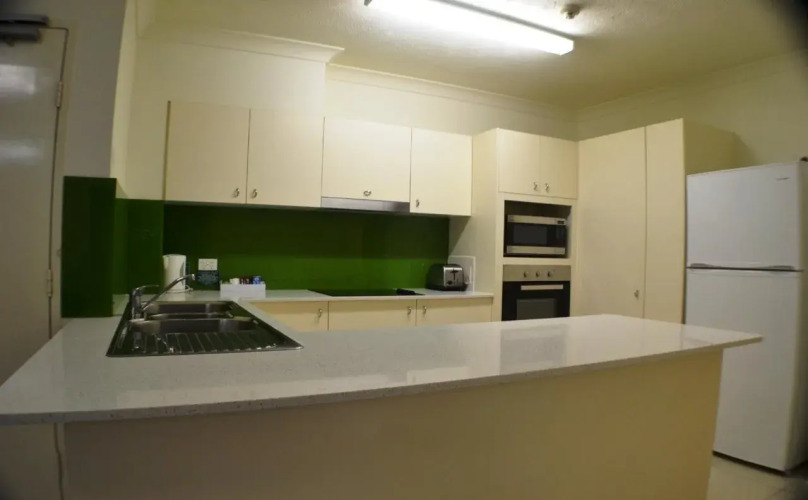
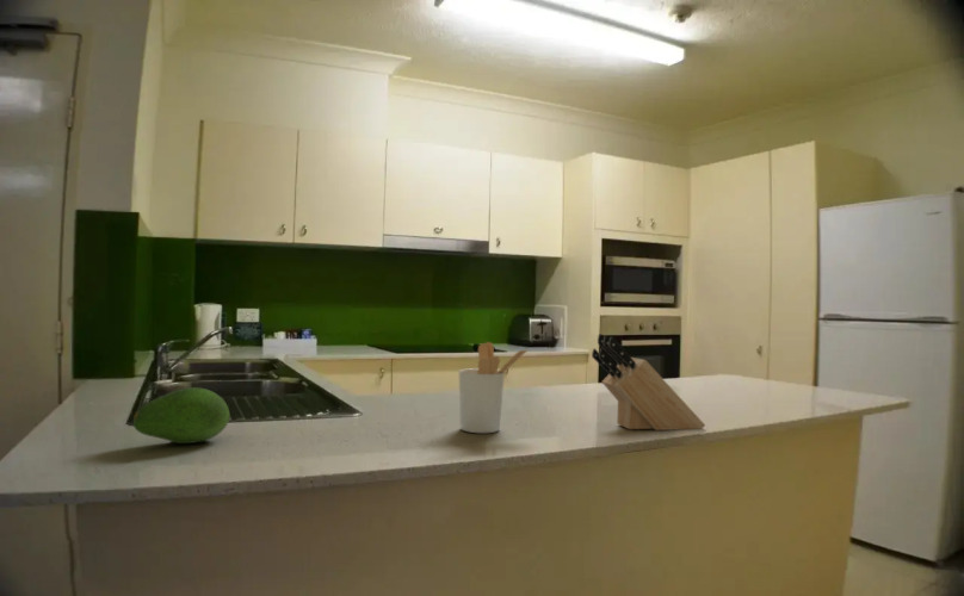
+ fruit (183, 415)
+ knife block (645, 380)
+ utensil holder (493, 386)
